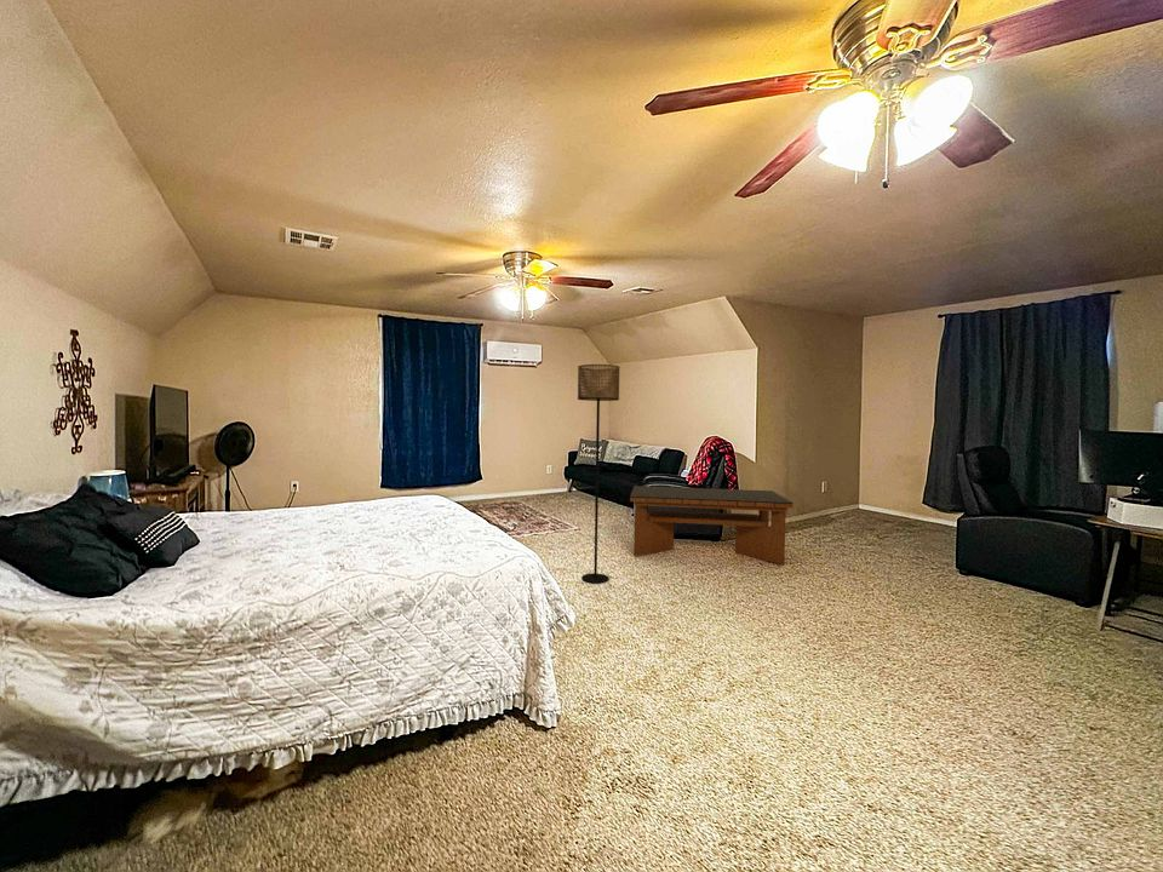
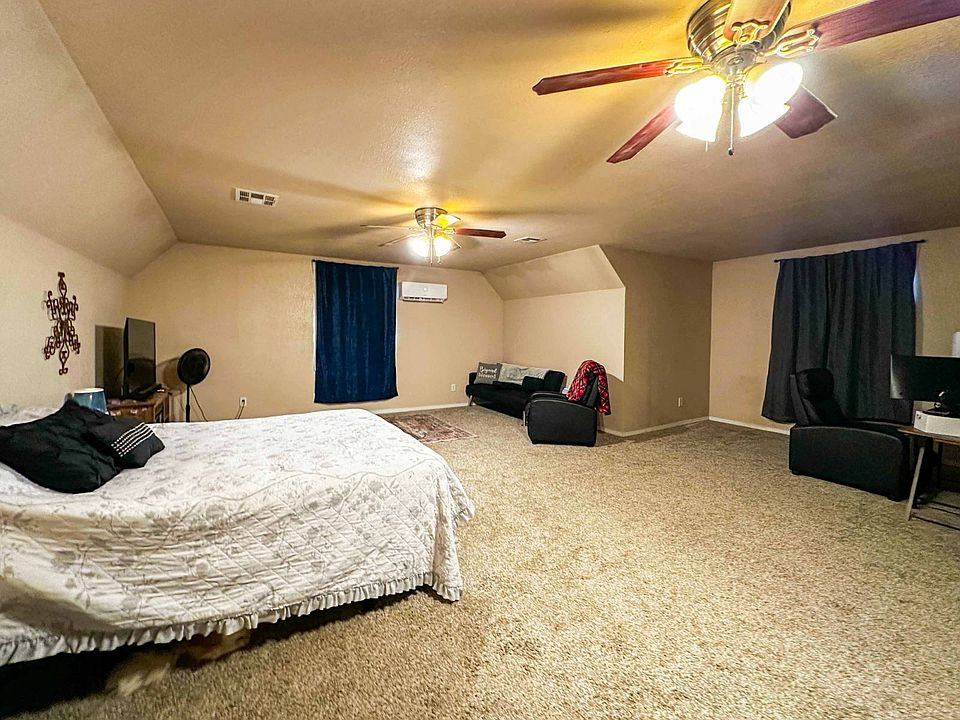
- floor lamp (596, 472)
- coffee table (704, 522)
